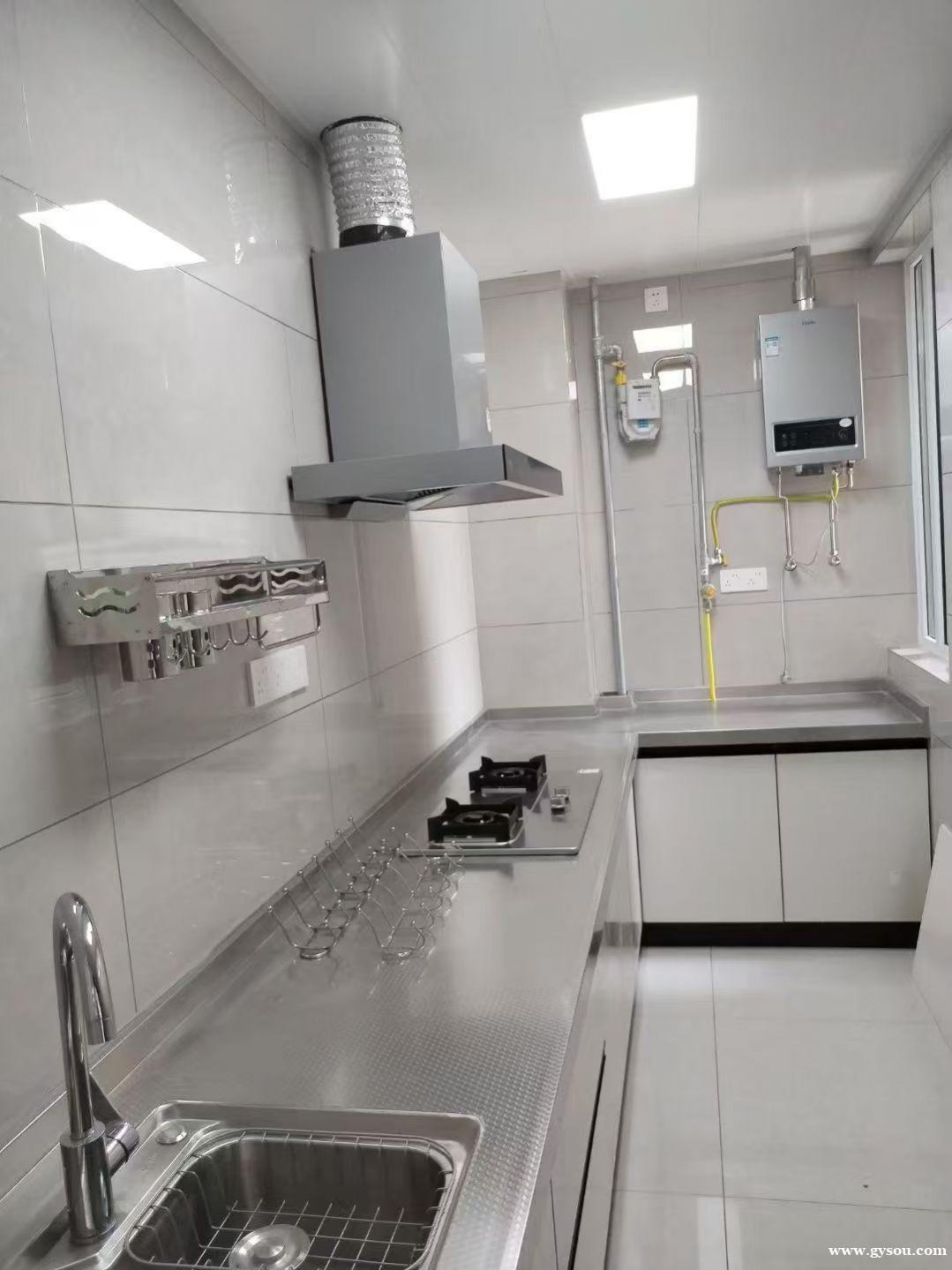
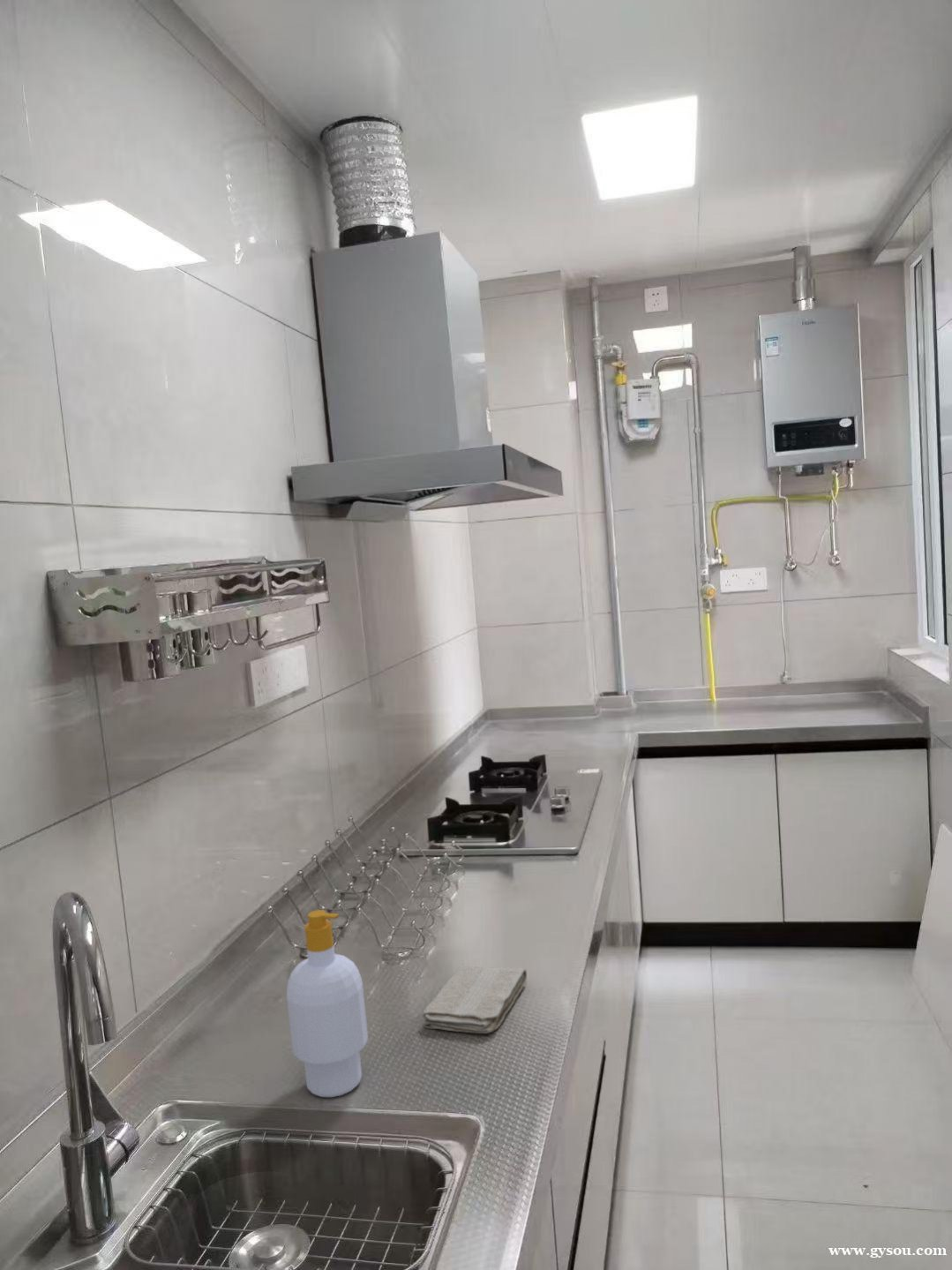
+ washcloth (476, 996)
+ soap bottle (326, 999)
